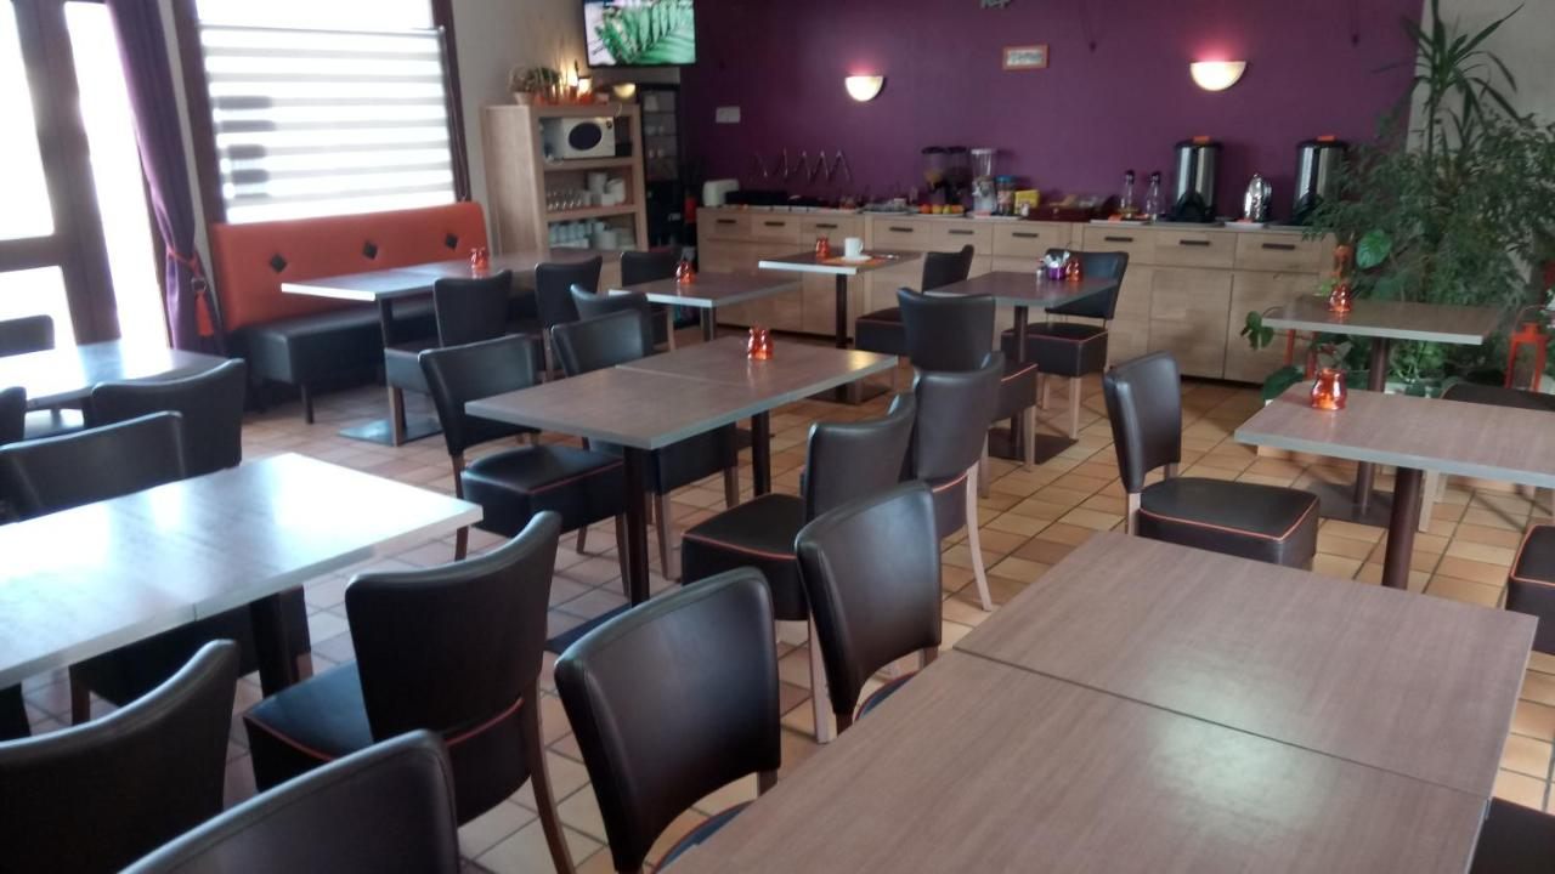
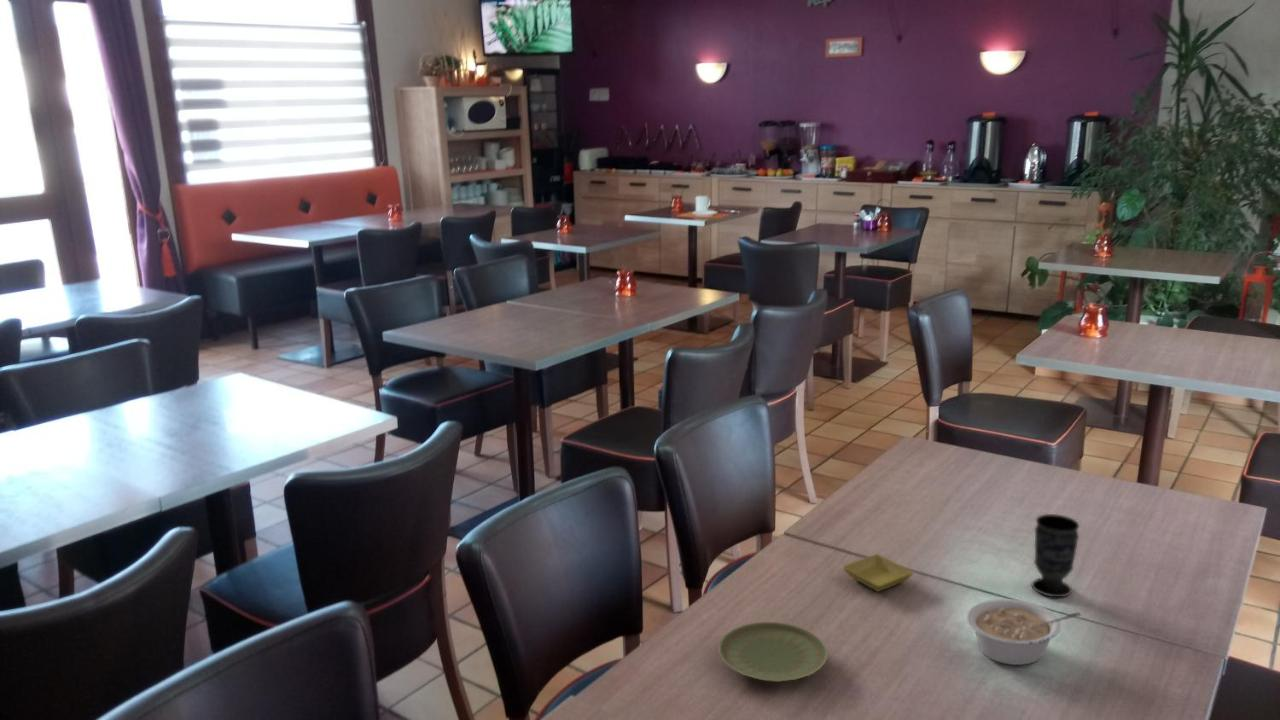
+ plate (772, 655)
+ saucer (877, 574)
+ cup (1054, 555)
+ legume (1015, 630)
